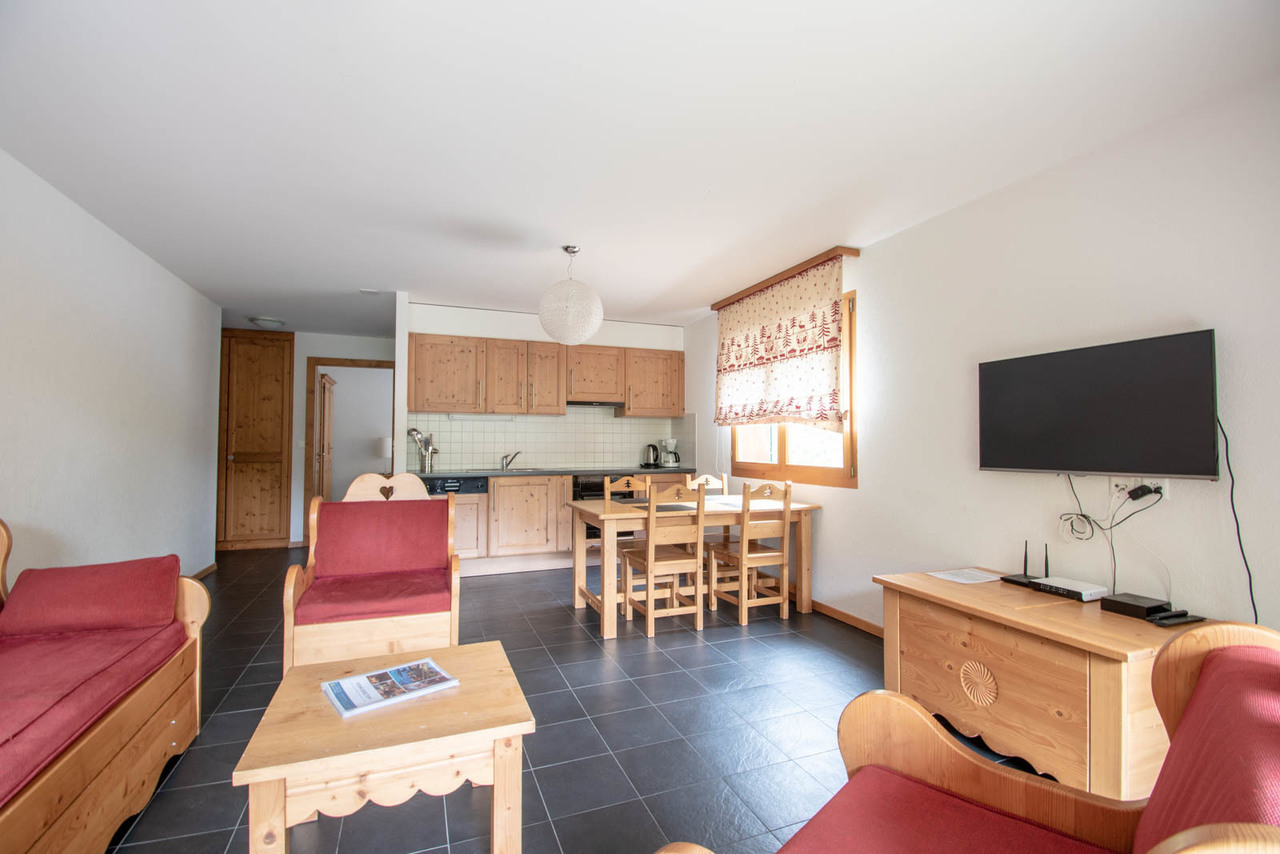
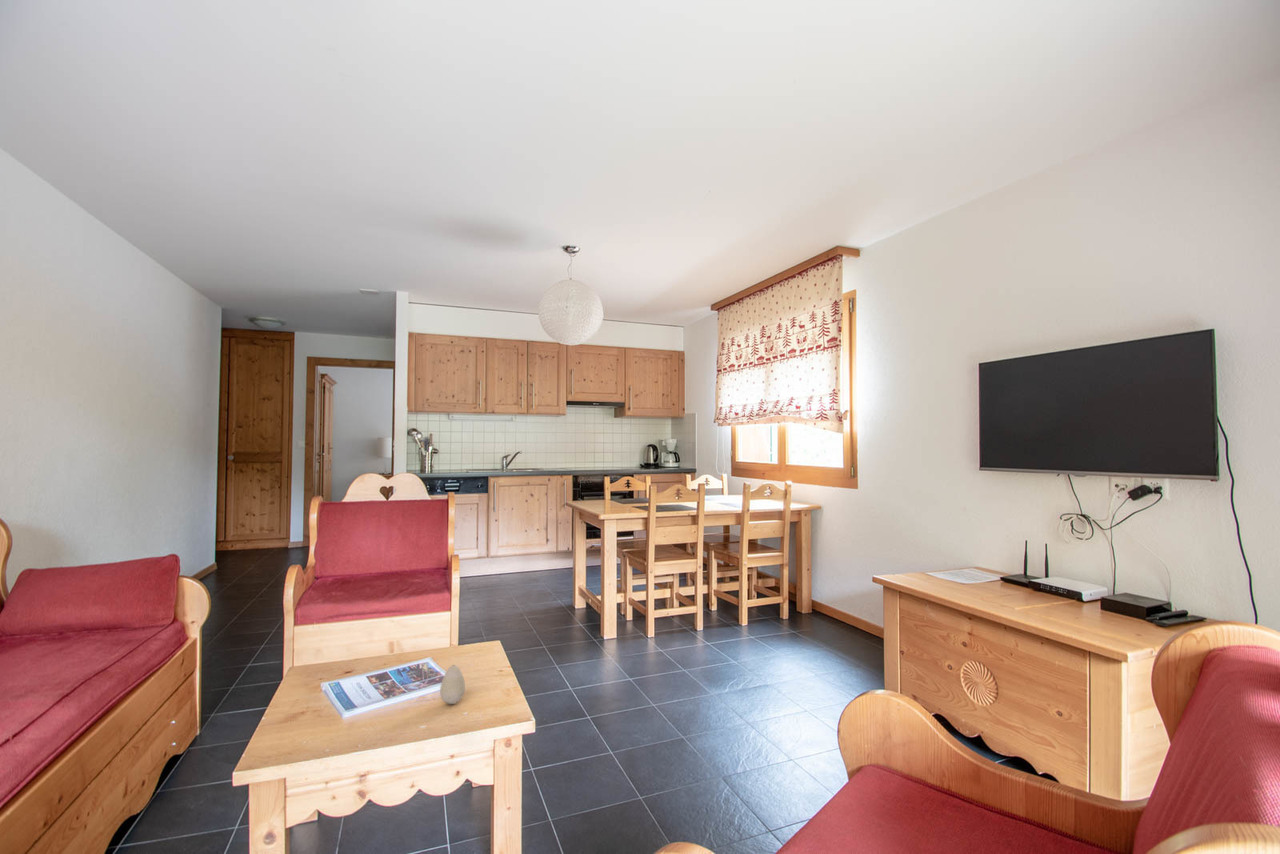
+ decorative egg (452, 684)
